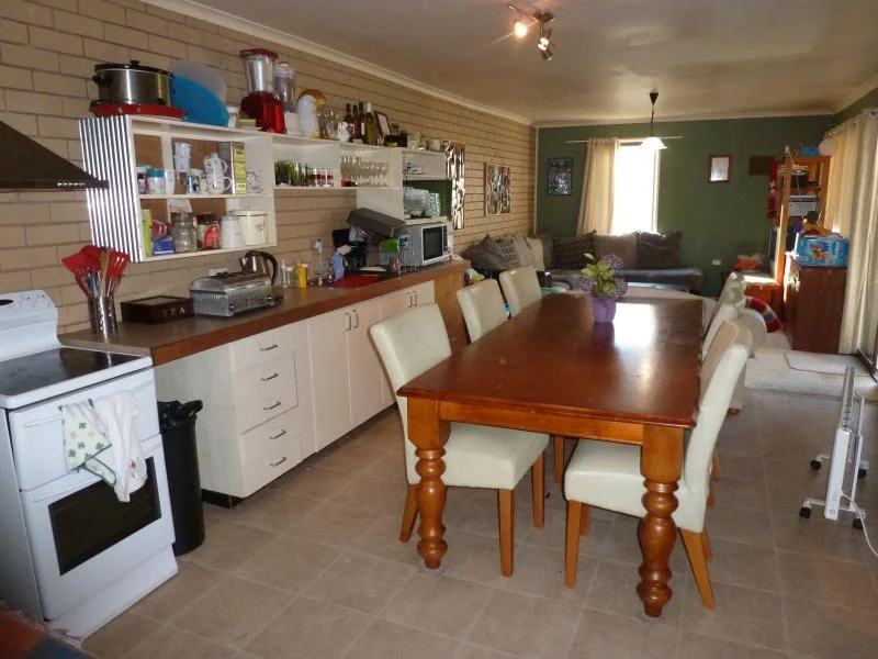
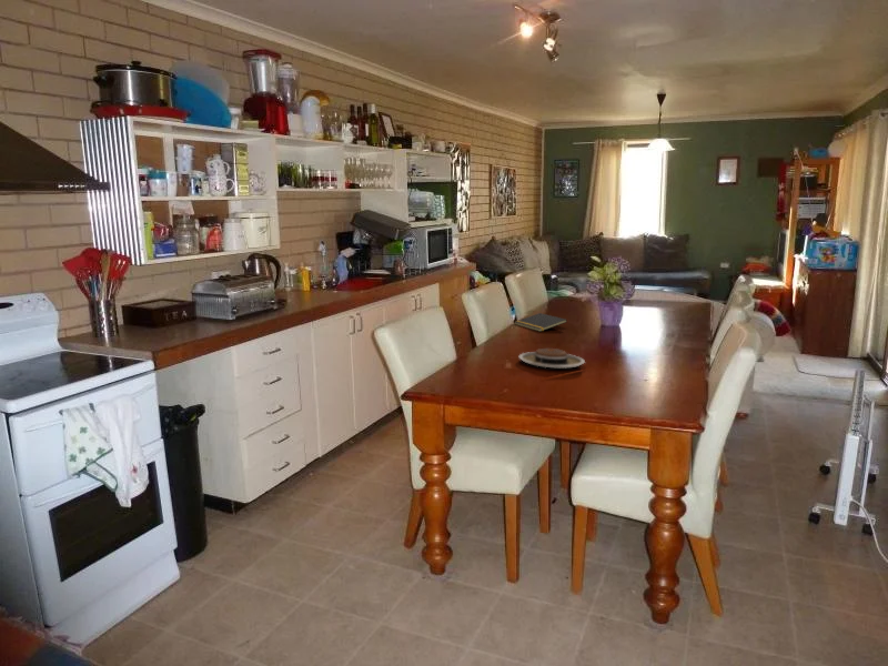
+ notepad (539, 322)
+ plate (551, 356)
